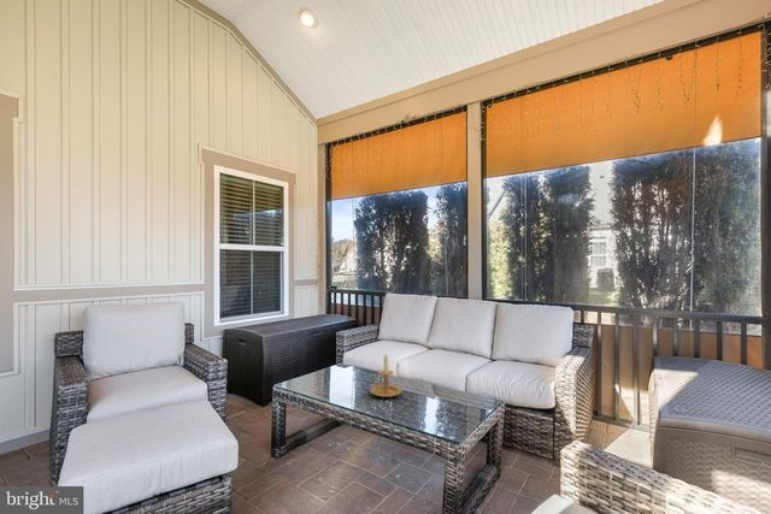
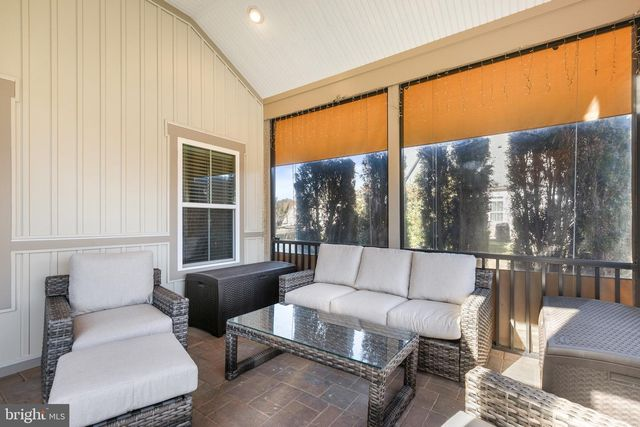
- candle holder (386, 373)
